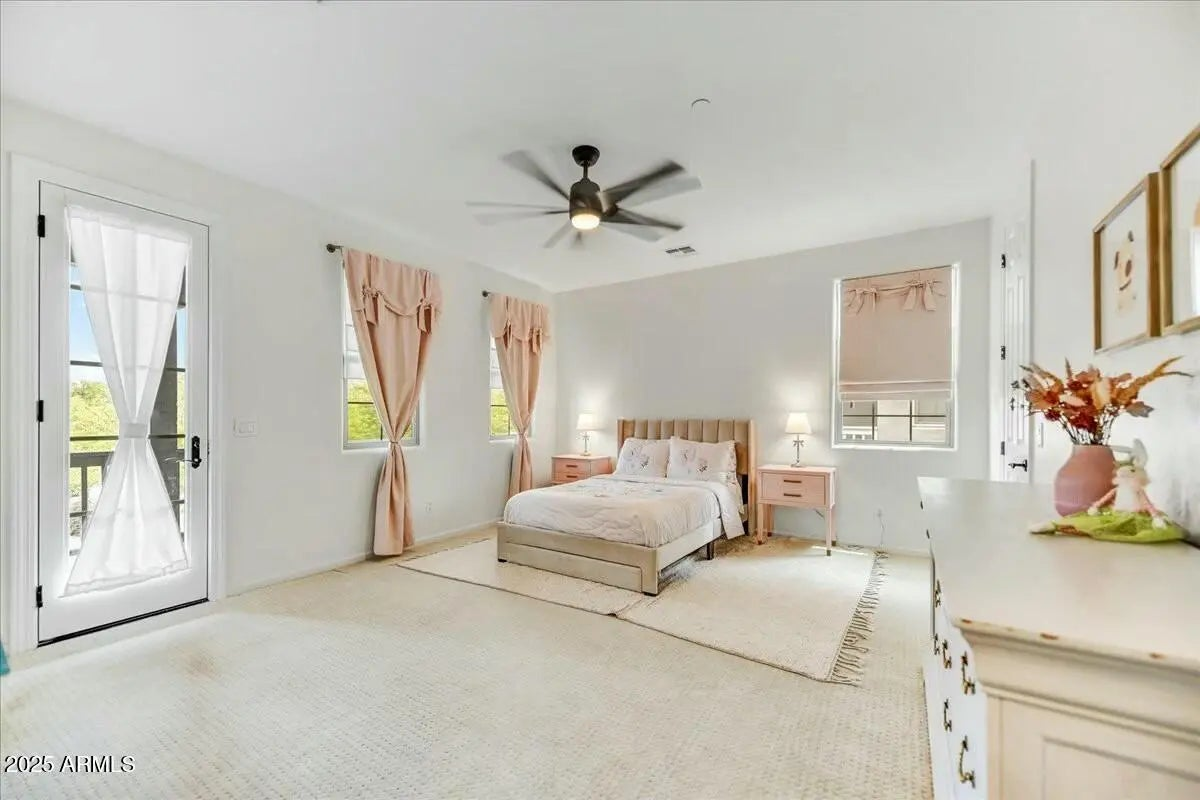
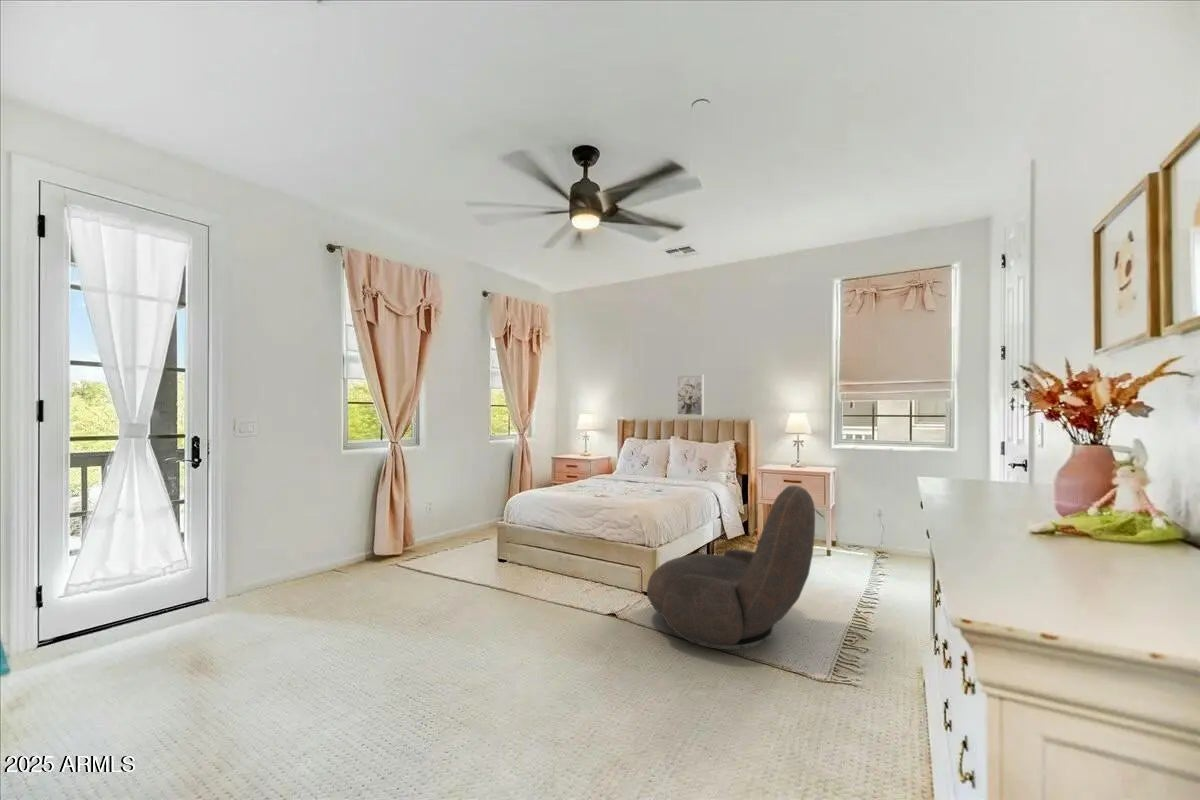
+ wall art (689, 395)
+ armchair (727, 552)
